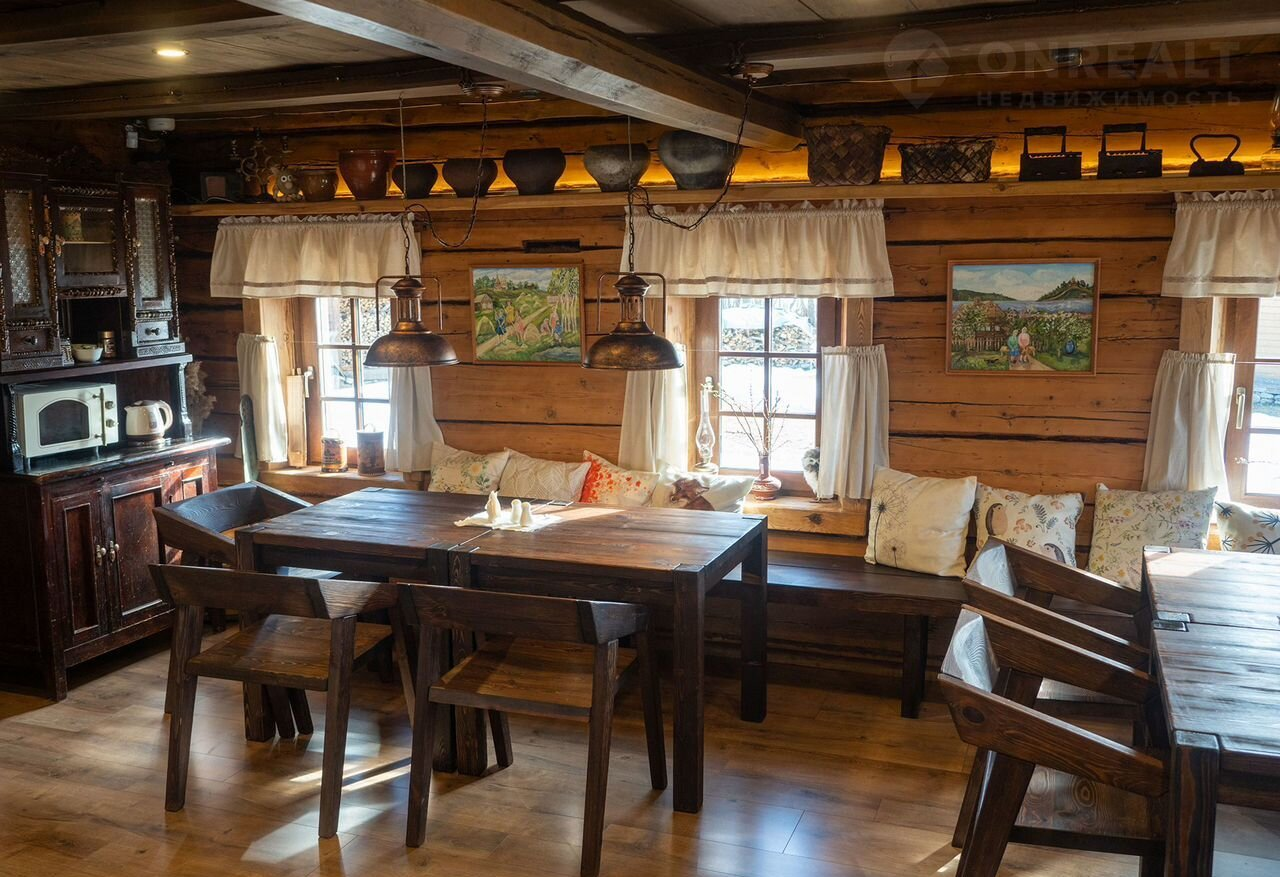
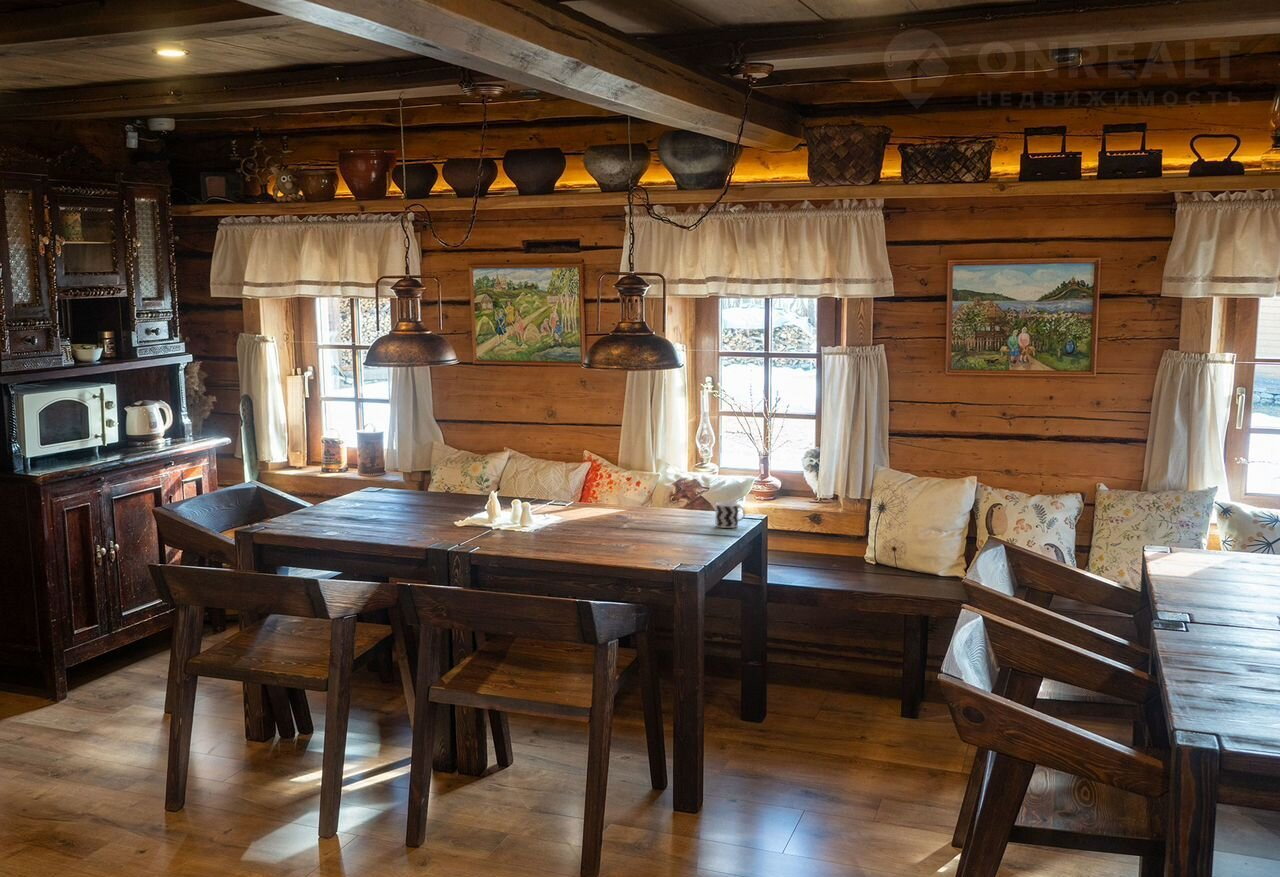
+ cup (730, 514)
